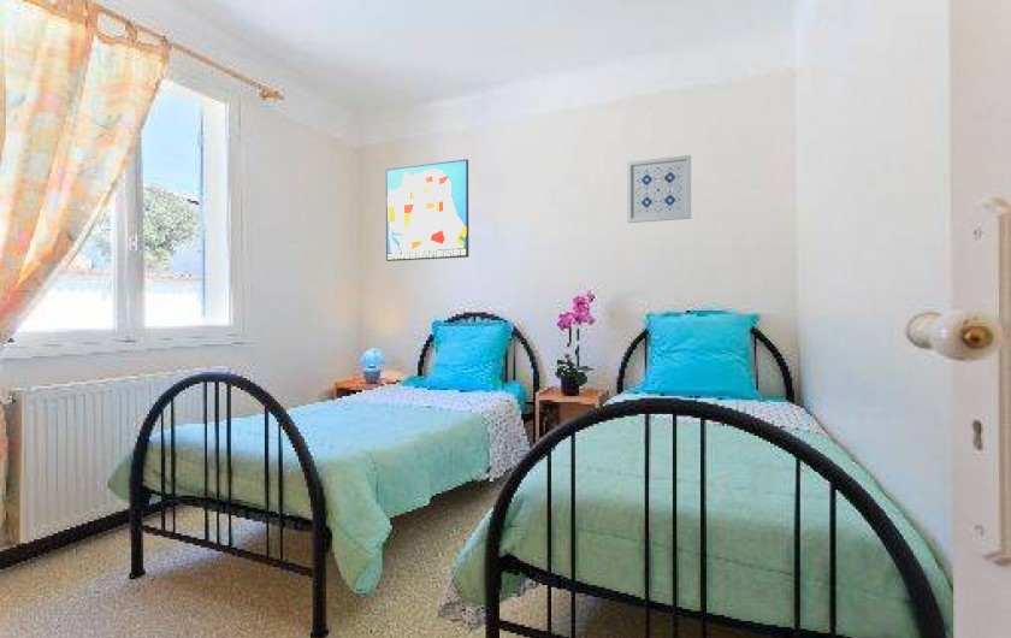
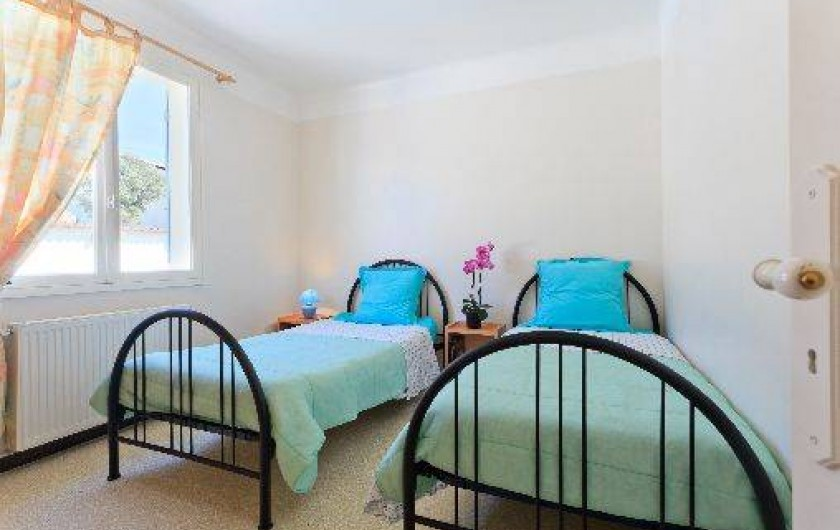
- wall art (658, 189)
- wall art (425, 212)
